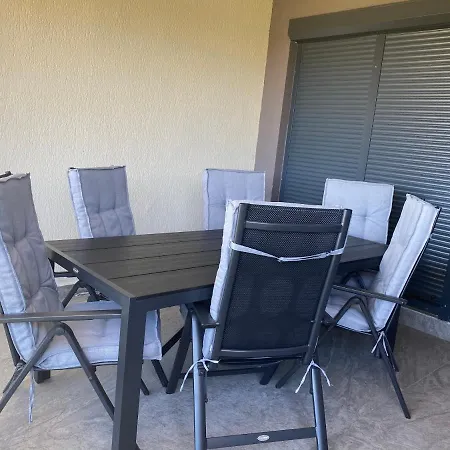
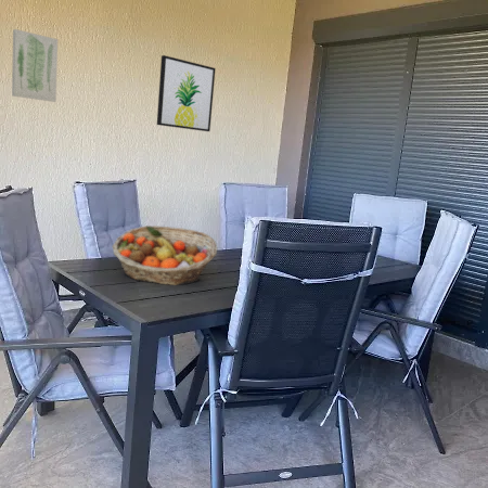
+ wall art (187, 95)
+ fruit basket (165, 254)
+ wall art (35, 66)
